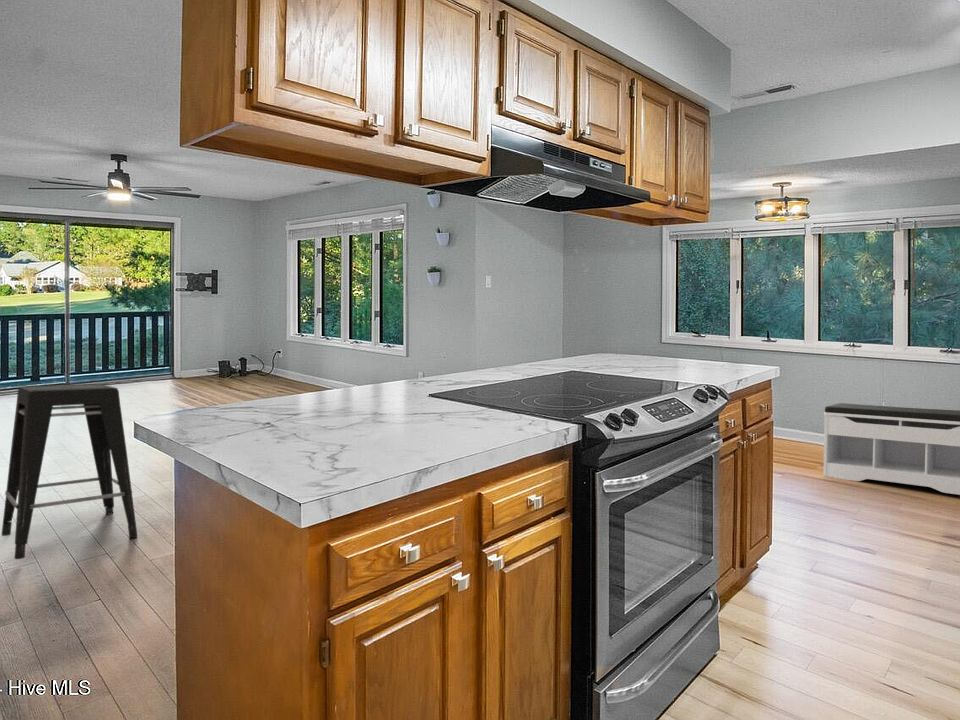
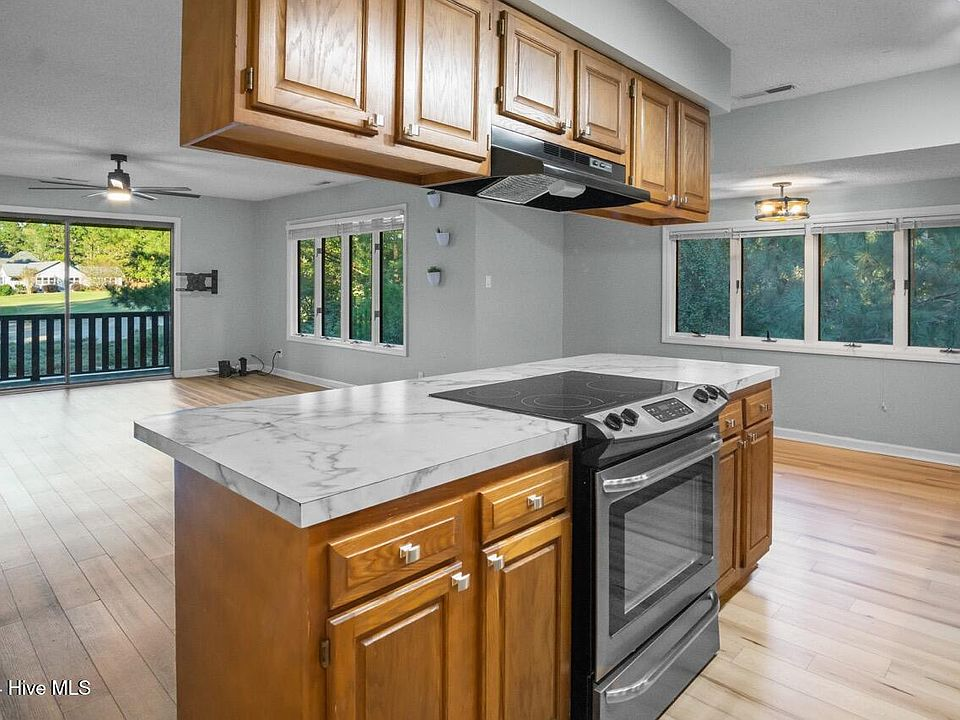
- stool (72, 480)
- bench (904, 445)
